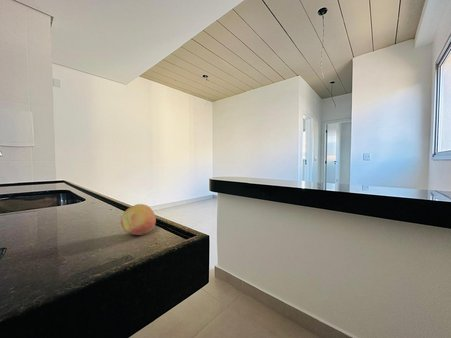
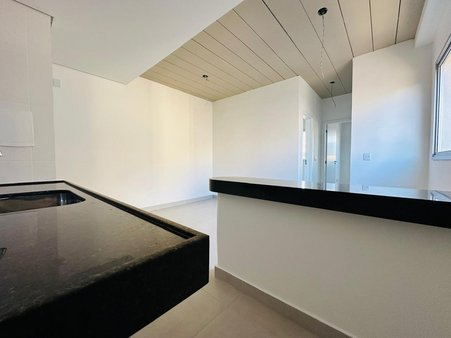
- fruit (139, 219)
